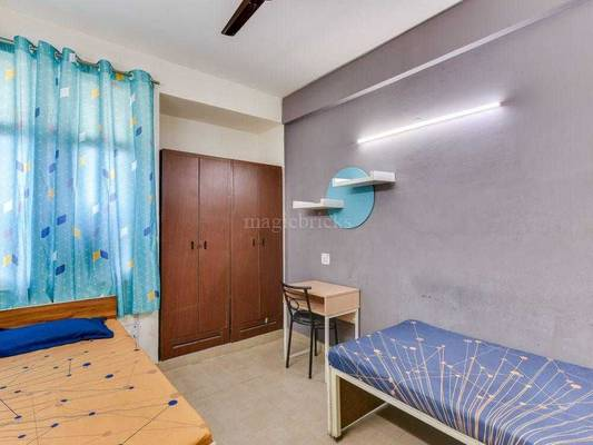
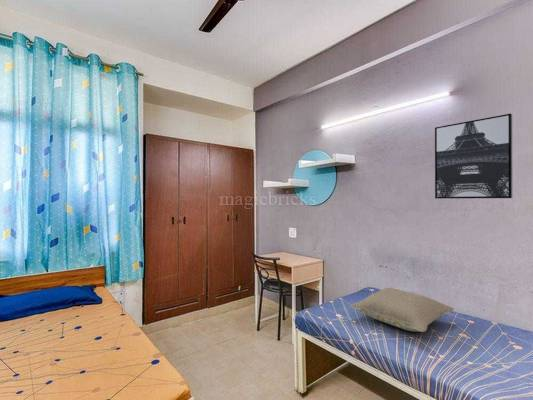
+ wall art (470, 159)
+ pillow (400, 307)
